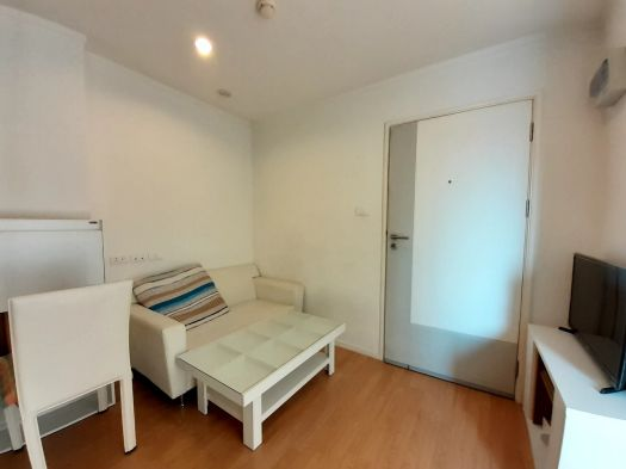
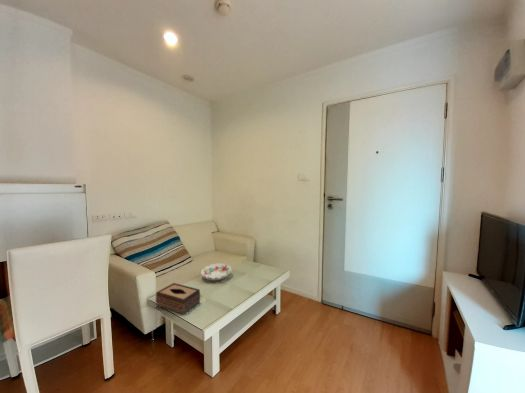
+ decorative bowl (216, 272)
+ tissue box (178, 297)
